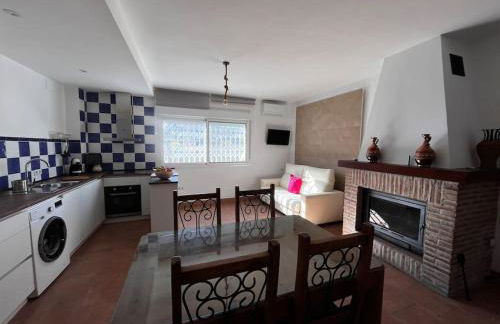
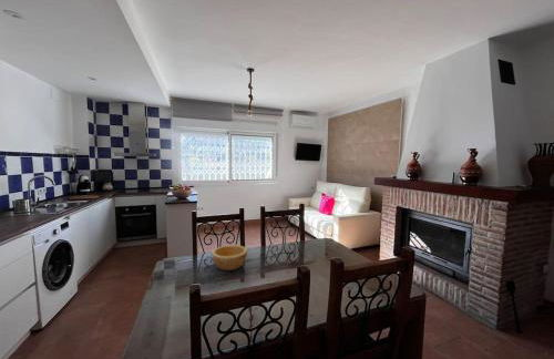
+ bowl (229, 258)
